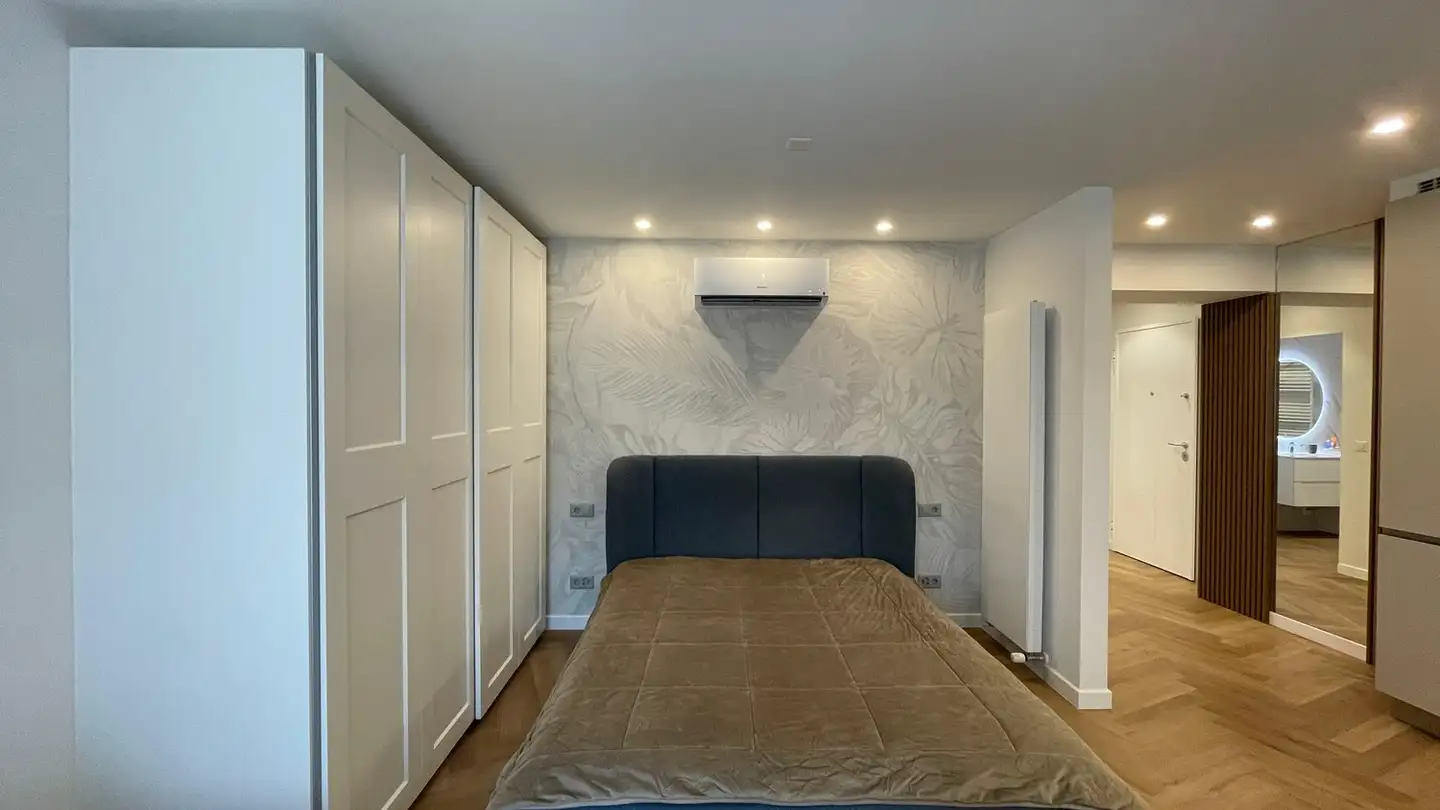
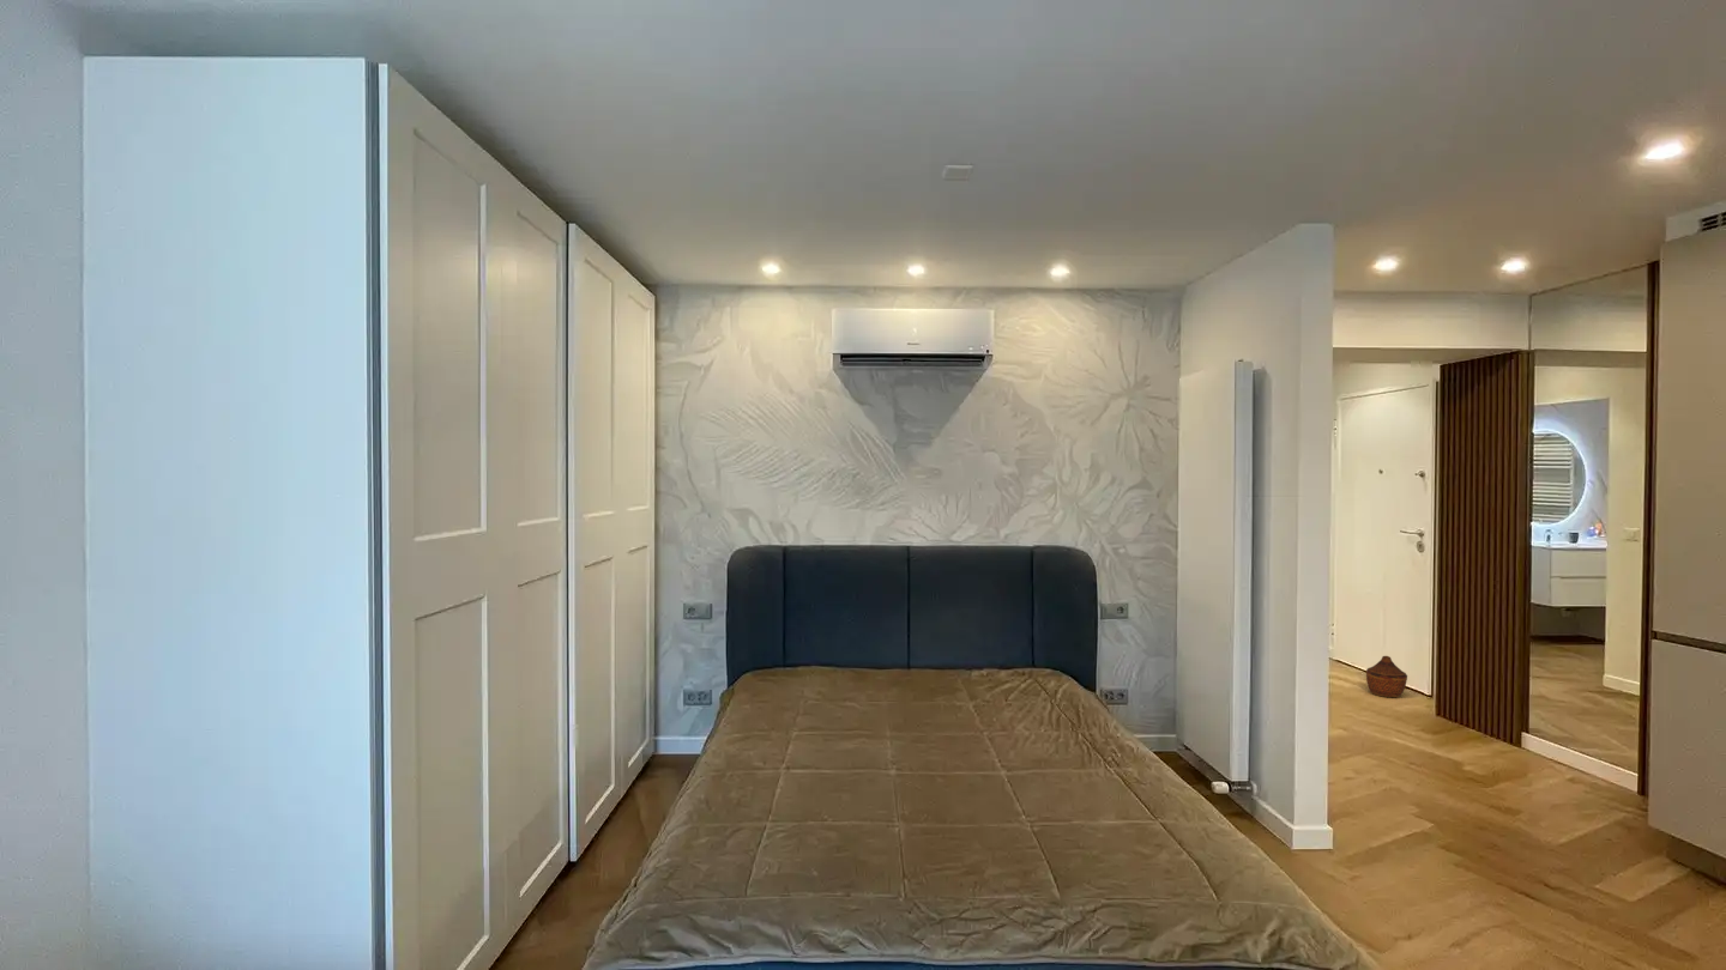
+ woven basket (1386, 675)
